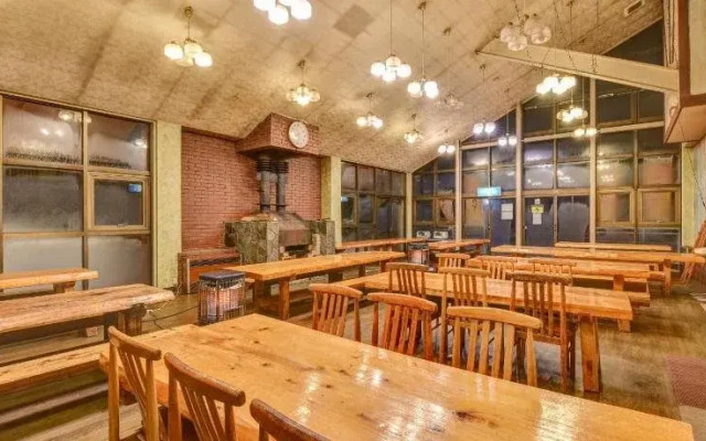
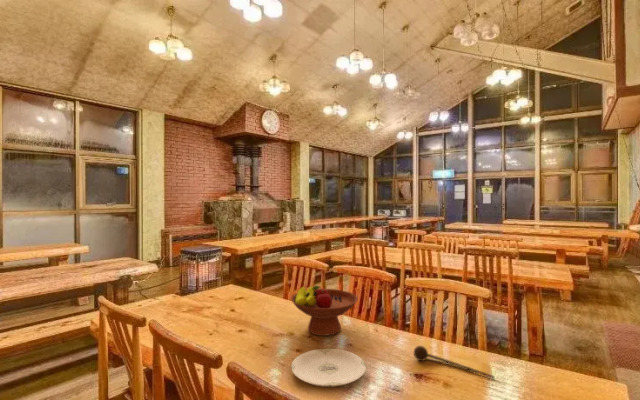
+ spoon (451, 361)
+ plate (328, 368)
+ fruit bowl (324, 307)
